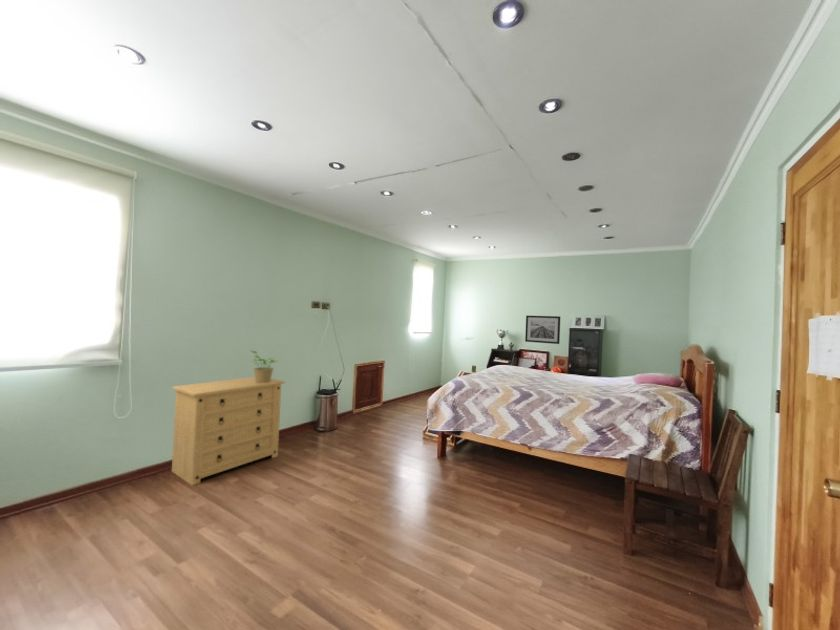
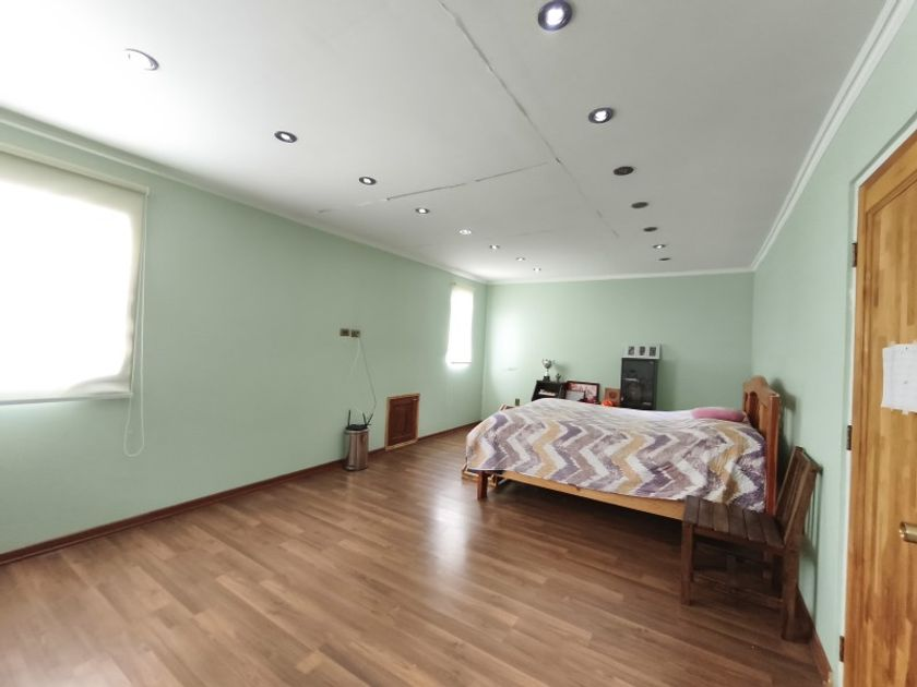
- potted plant (263, 366)
- wall art (542, 329)
- dresser (230, 423)
